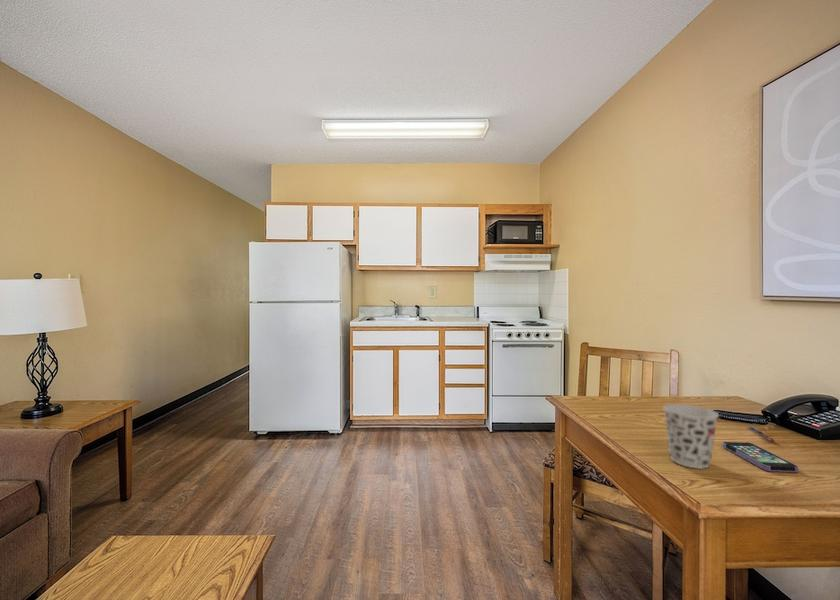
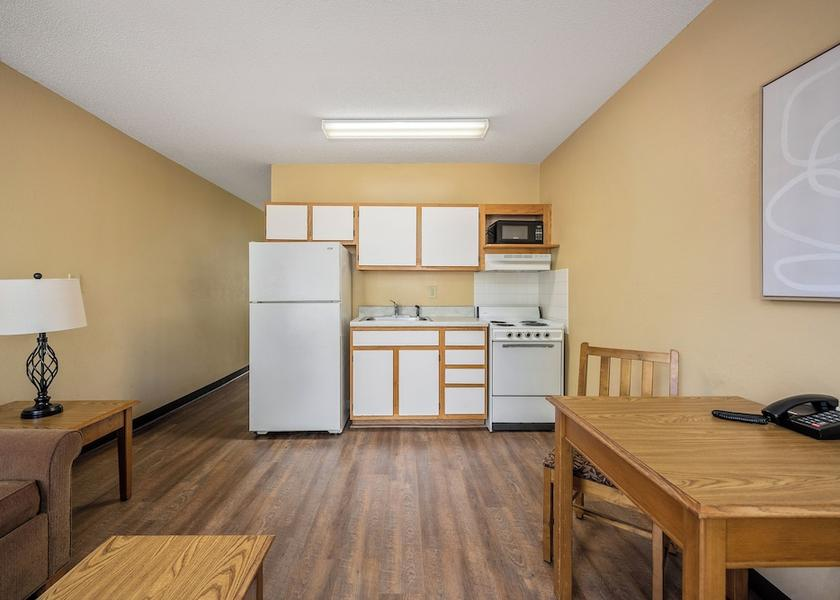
- pen (760, 432)
- cup (689, 436)
- smartphone (757, 455)
